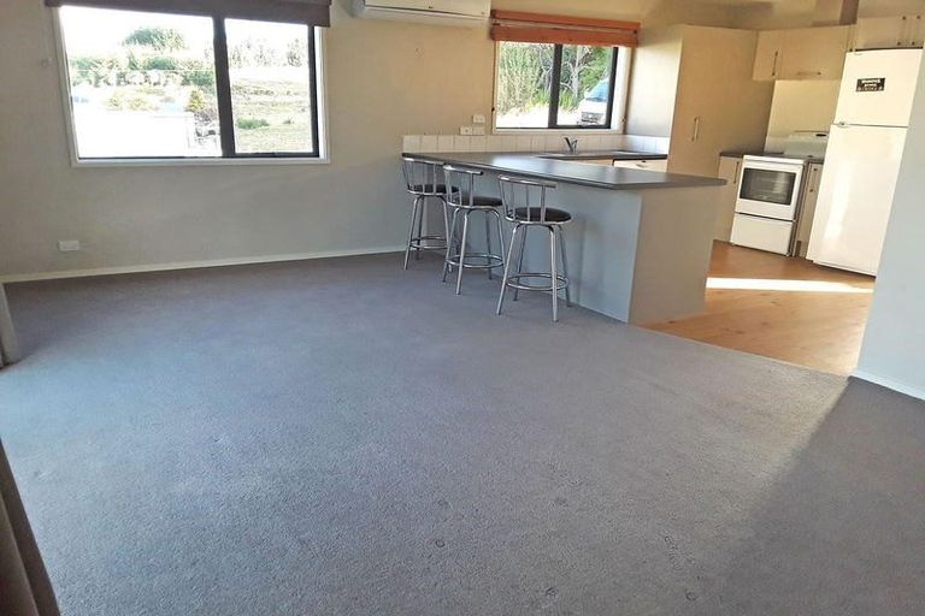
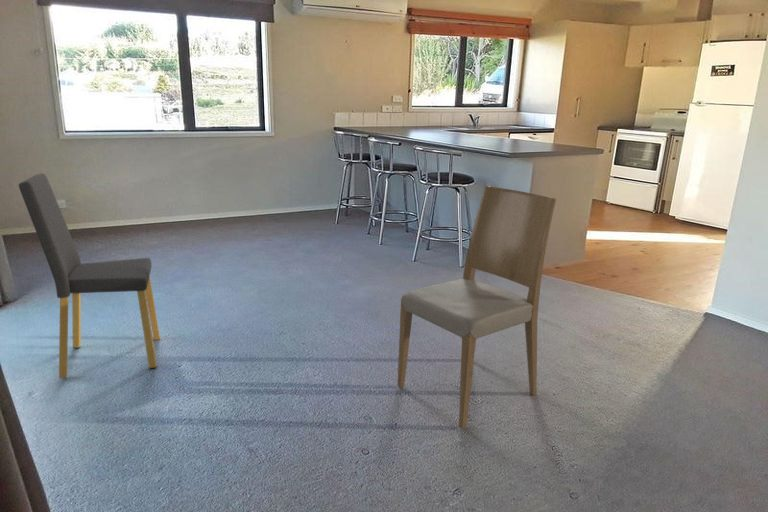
+ dining chair (101, 270)
+ dining chair (473, 298)
